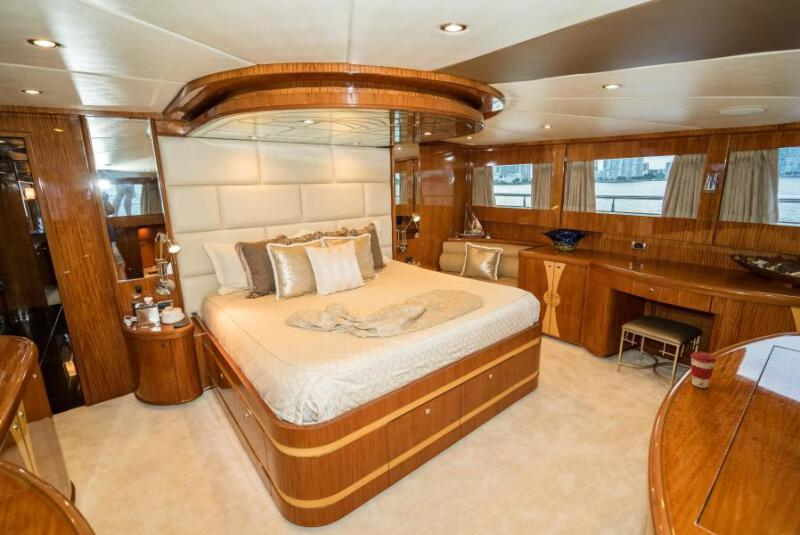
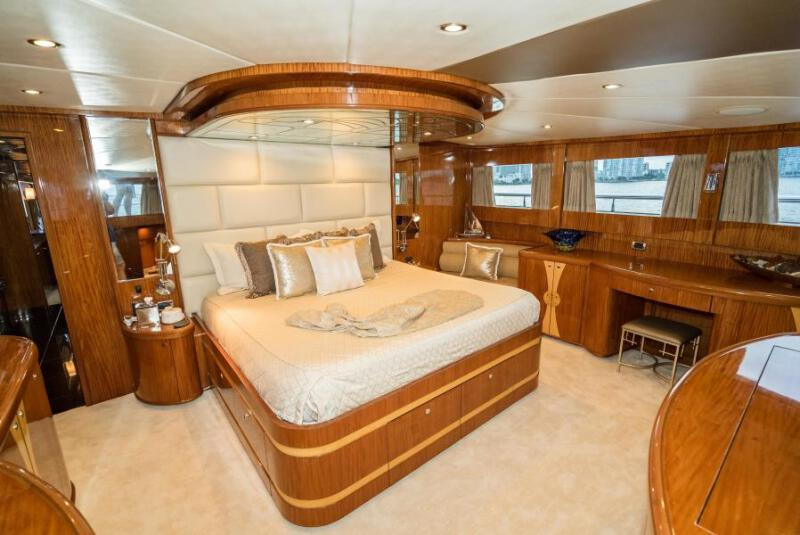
- coffee cup (701, 370)
